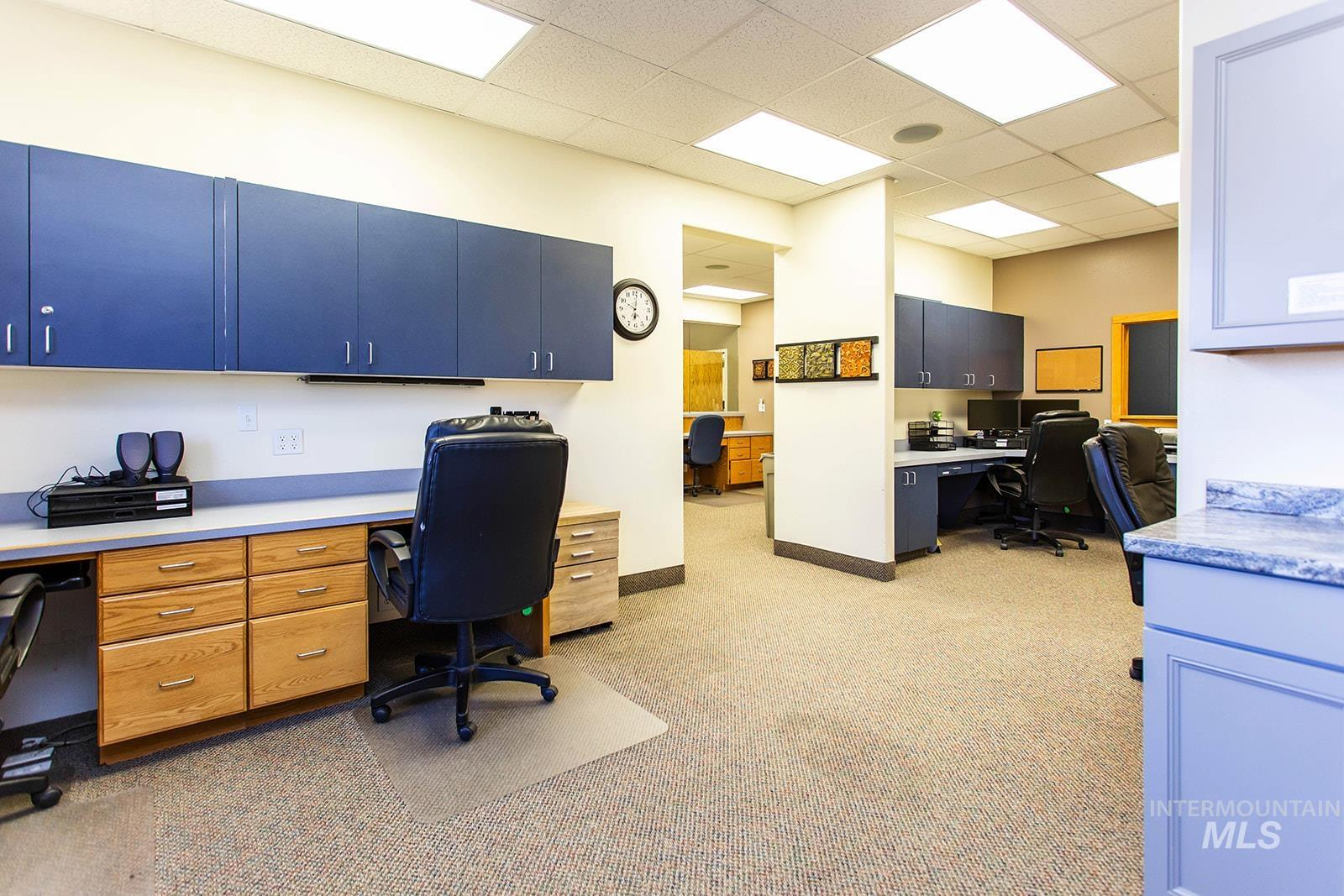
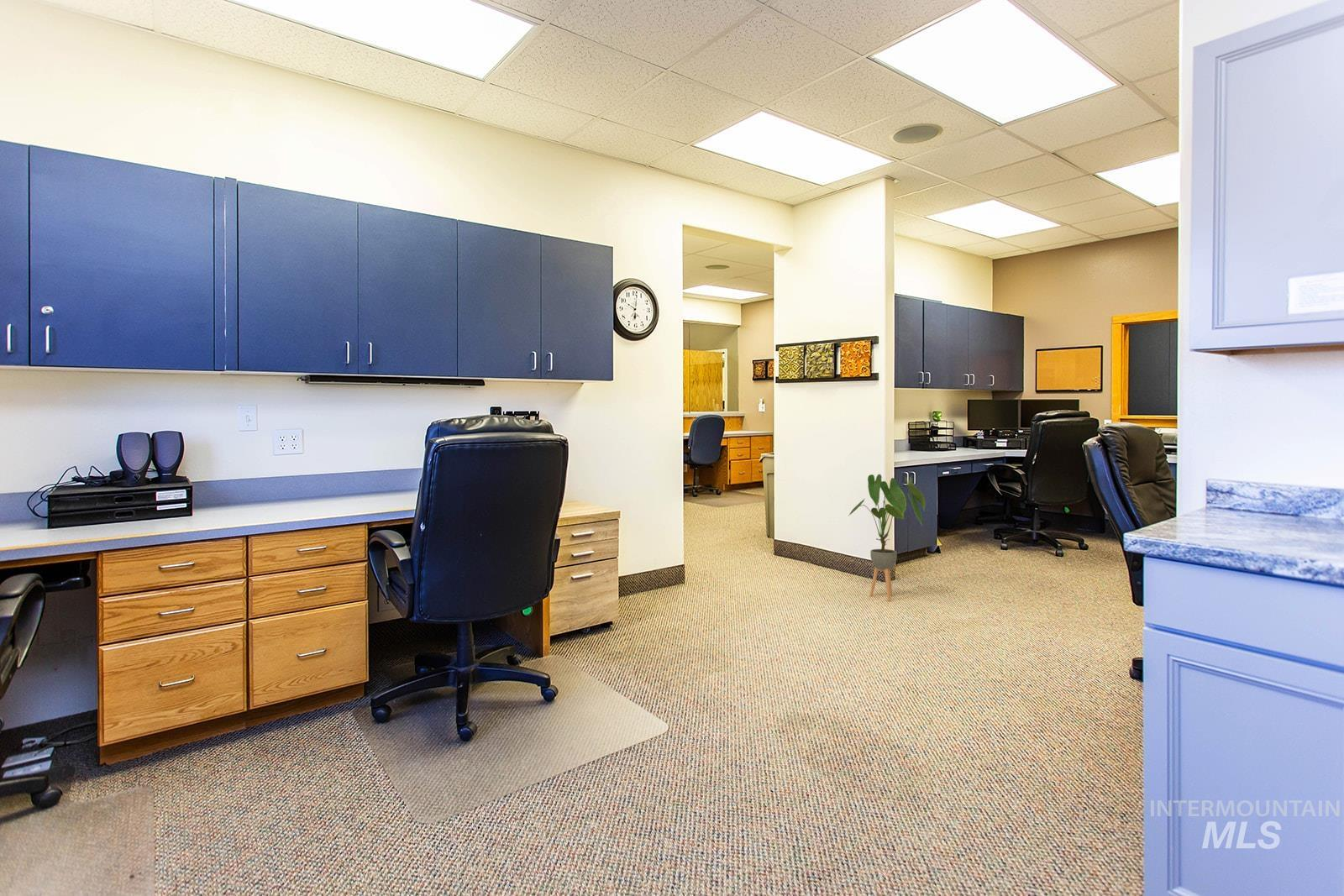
+ house plant (888, 535)
